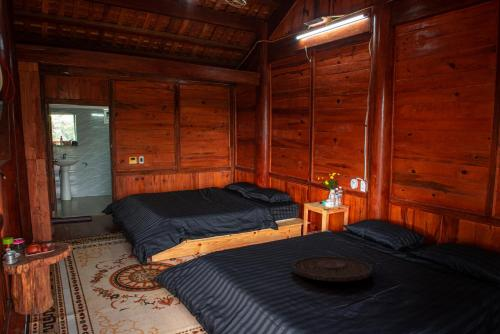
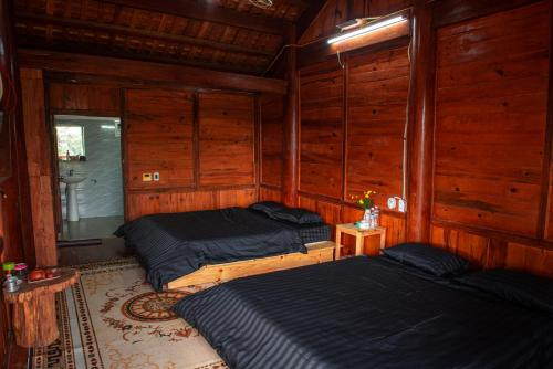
- serving tray (331, 267)
